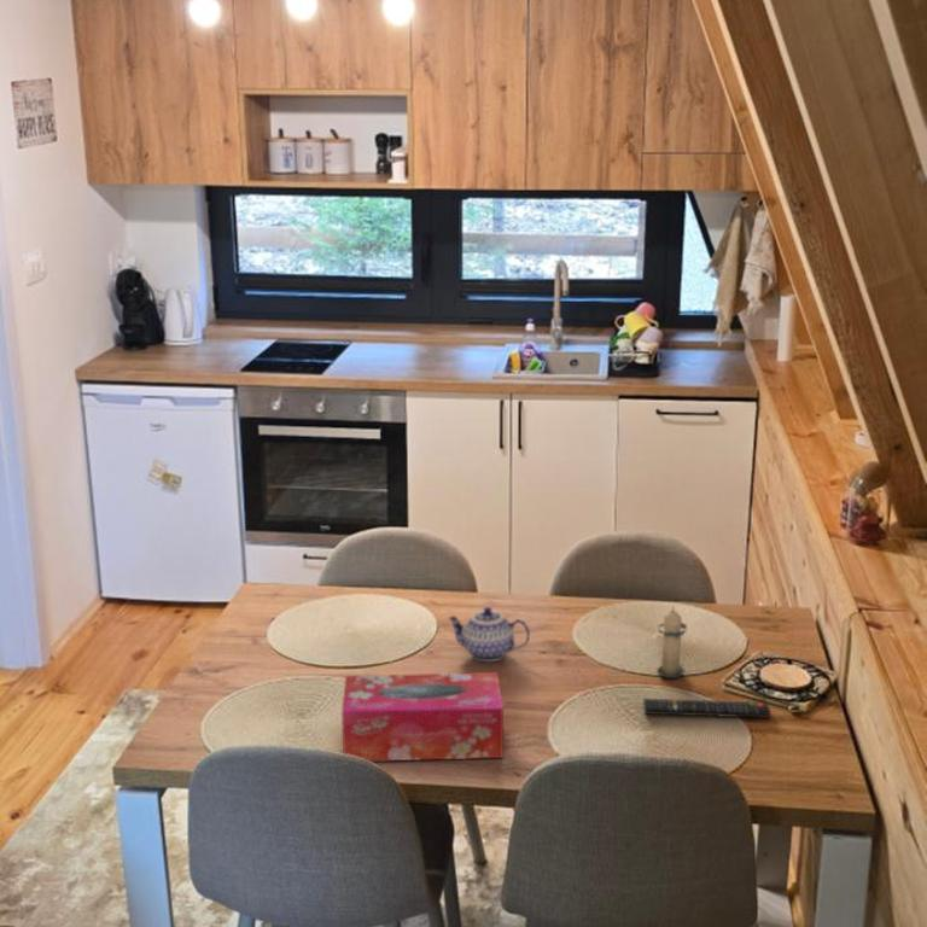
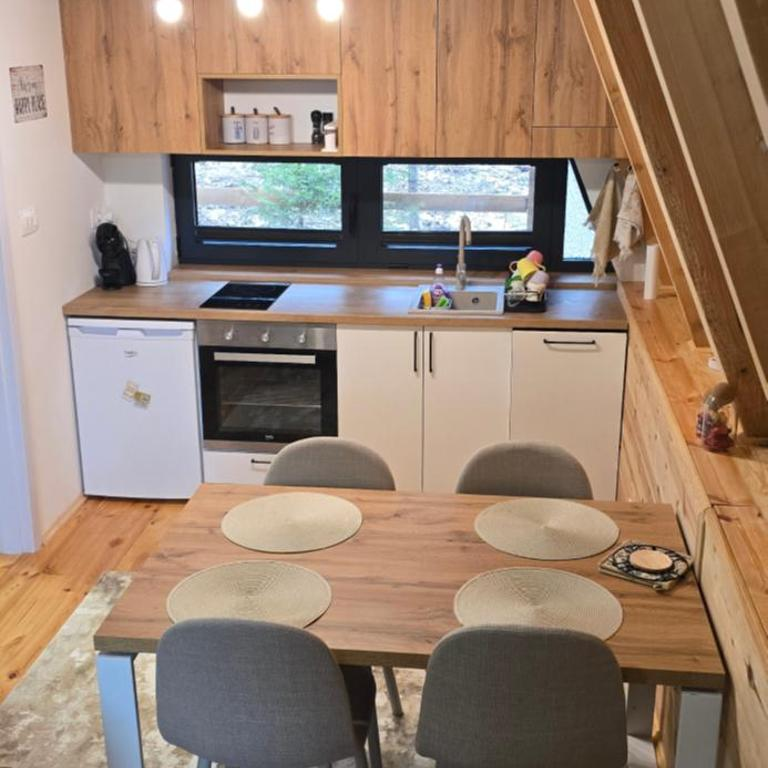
- remote control (706, 709)
- candle (671, 640)
- tissue box (422, 716)
- teapot (488, 631)
